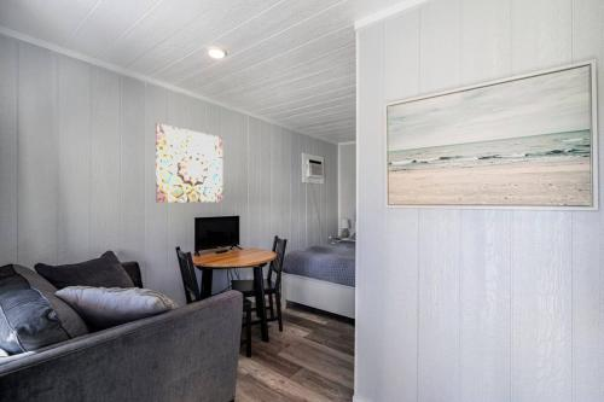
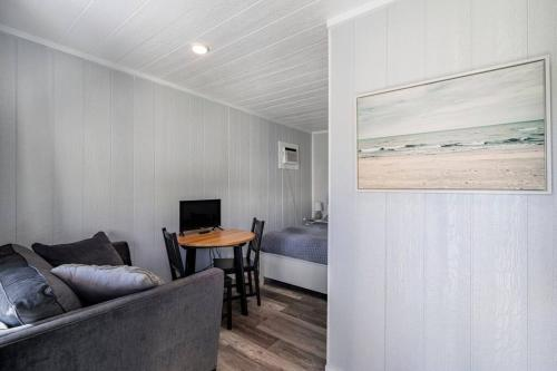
- wall art (192, 167)
